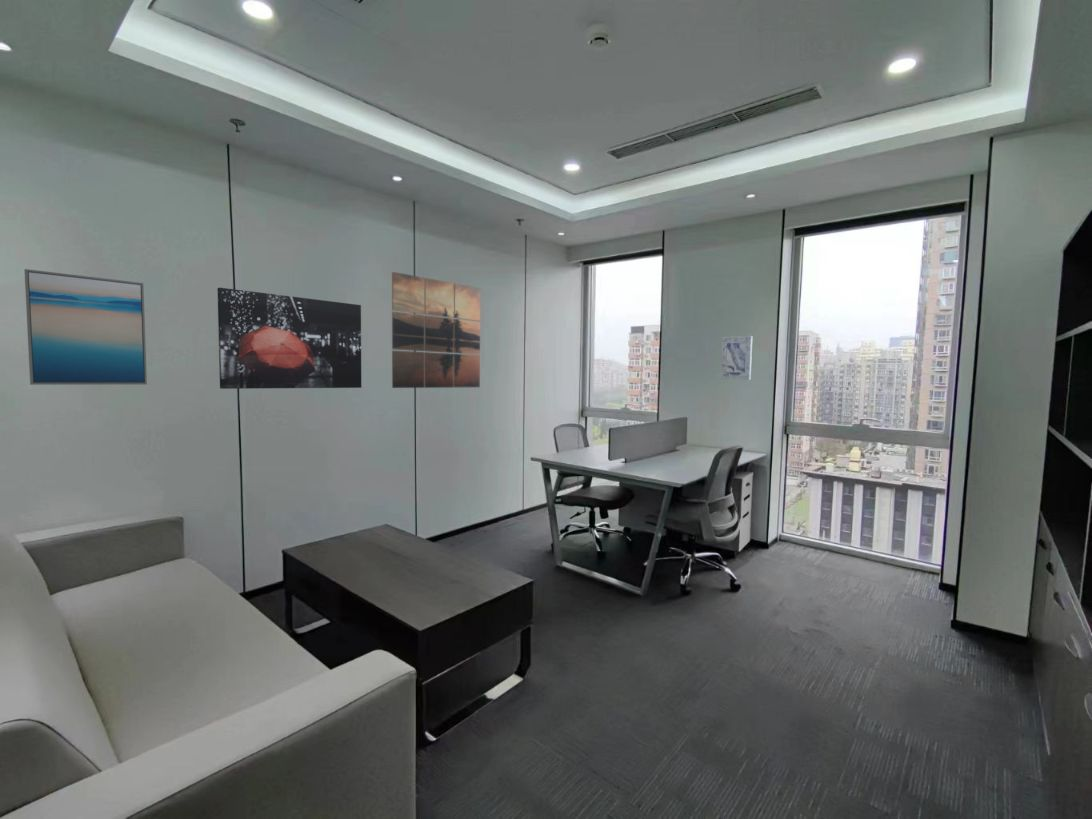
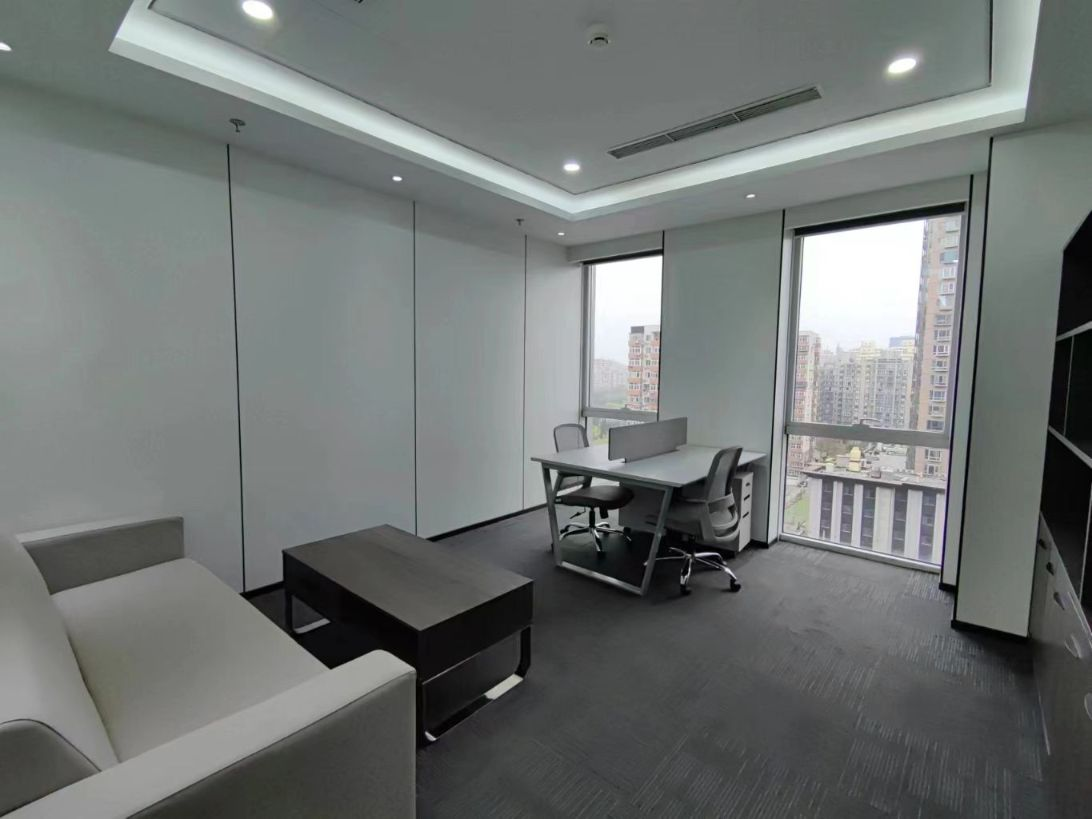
- wall art (736, 358)
- wall art (296, 343)
- wall art (89, 331)
- wall art (439, 334)
